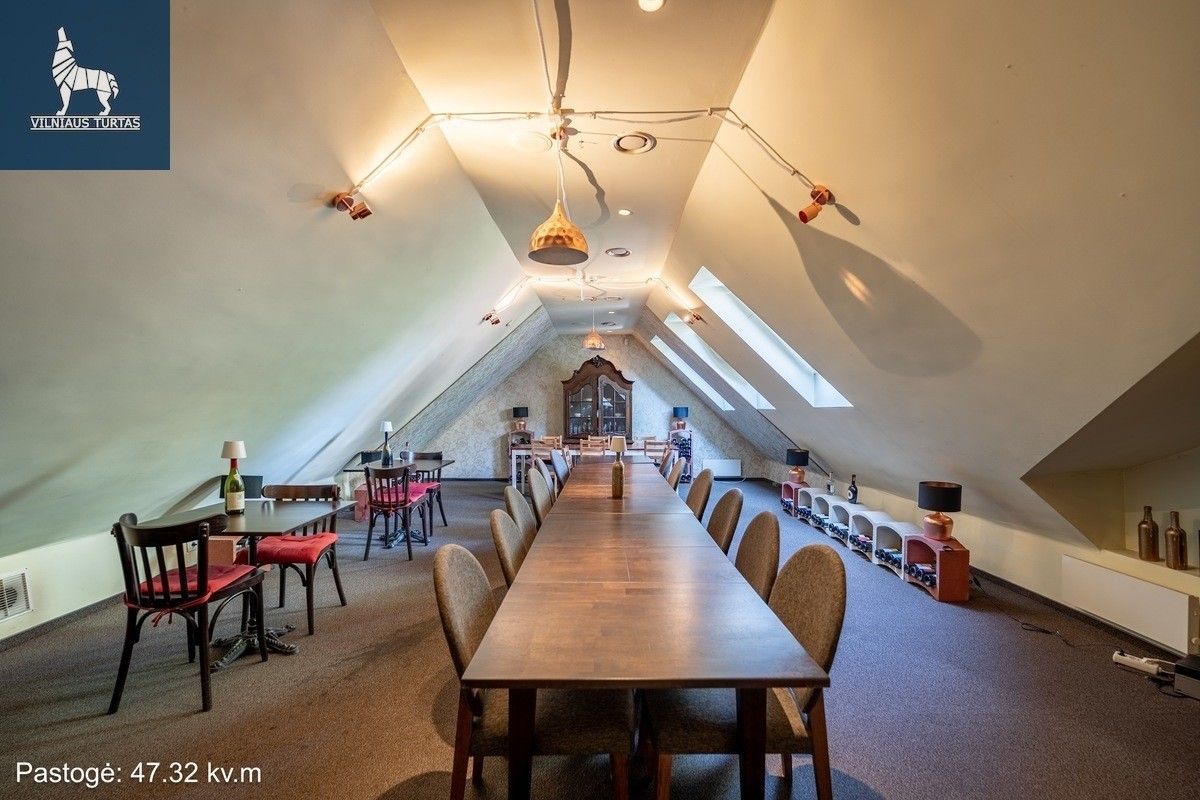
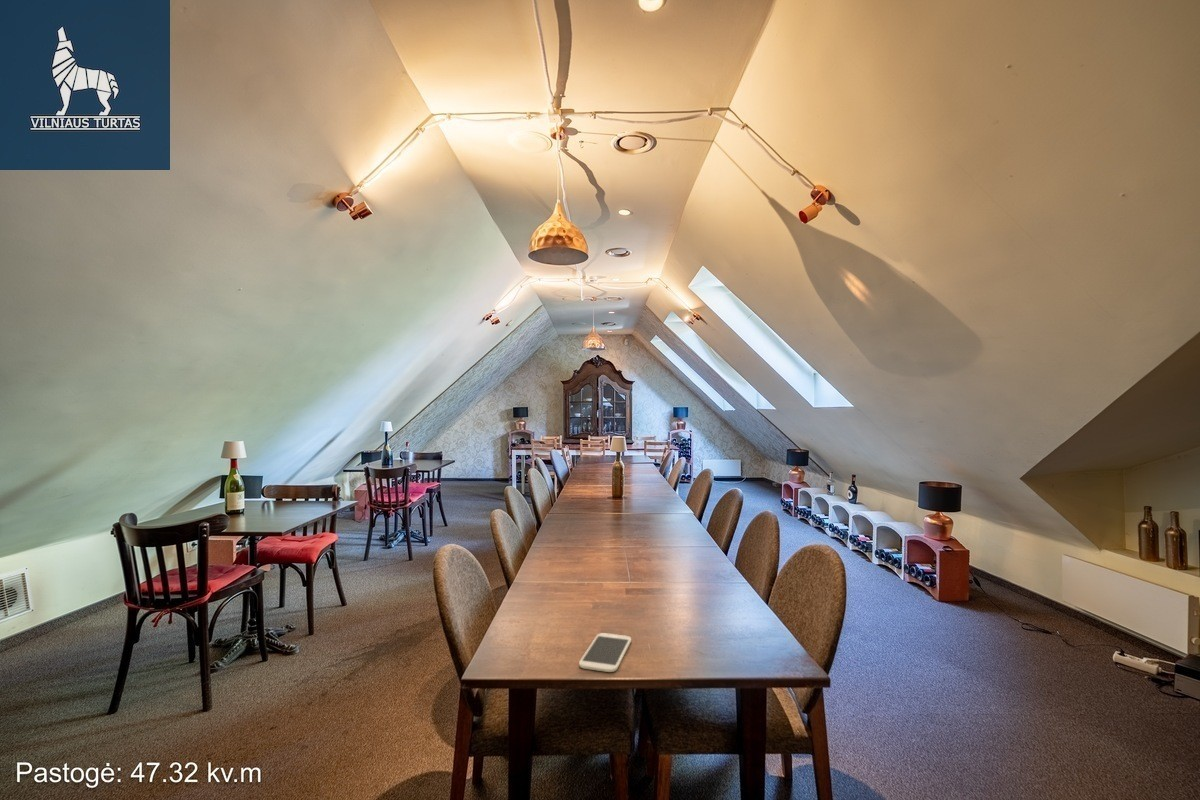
+ smartphone (606, 651)
